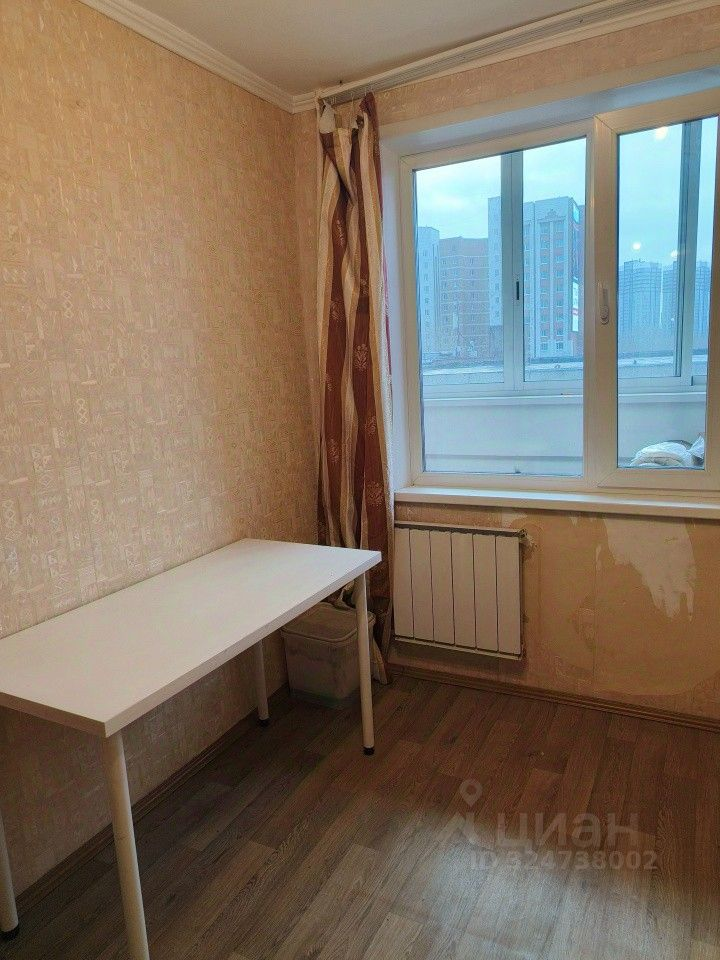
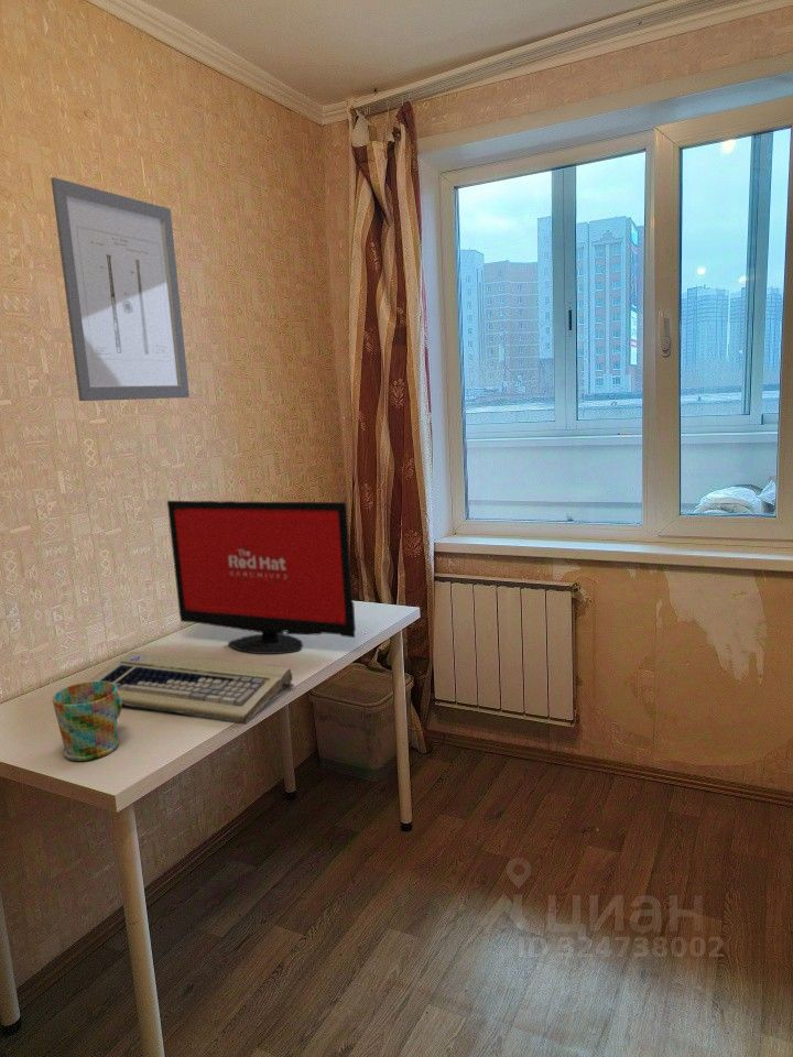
+ wall art (127, 298)
+ computer monitor (261, 574)
+ computer keyboard (183, 682)
+ mug (94, 717)
